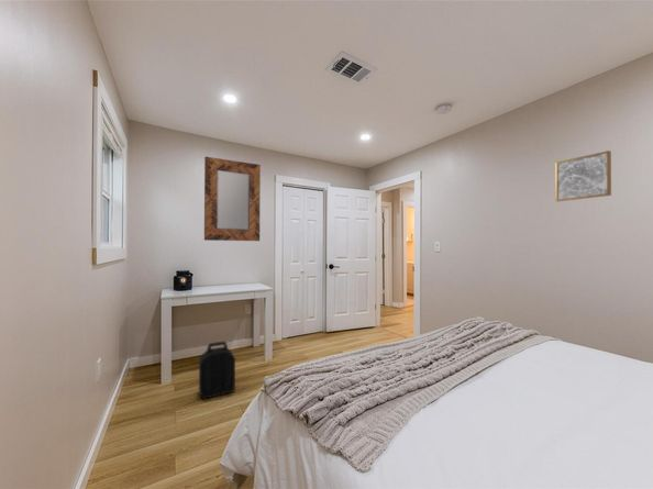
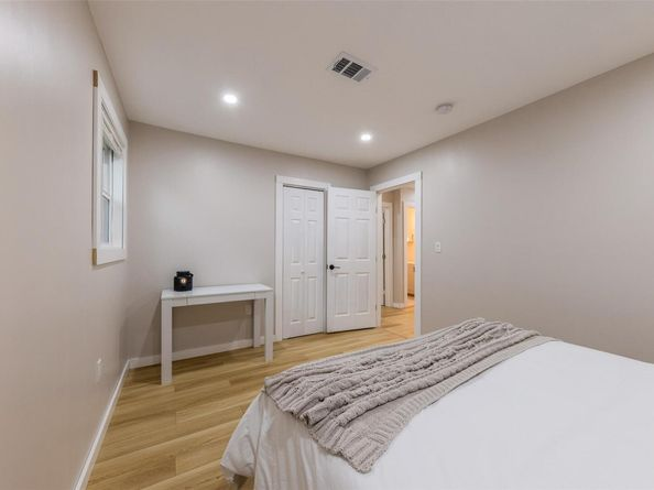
- wall art (582, 177)
- home mirror (233, 200)
- backpack (217, 367)
